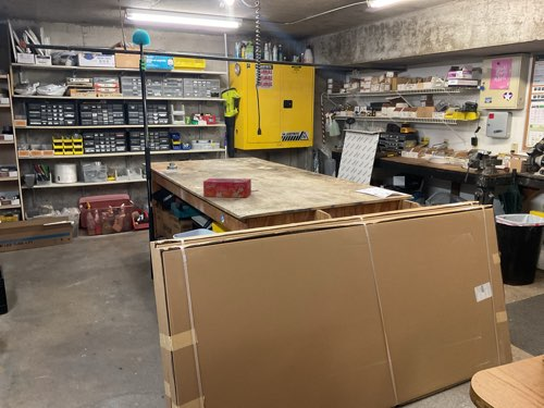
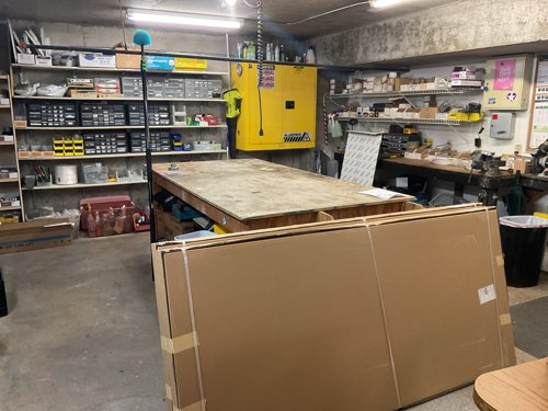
- tissue box (227, 187)
